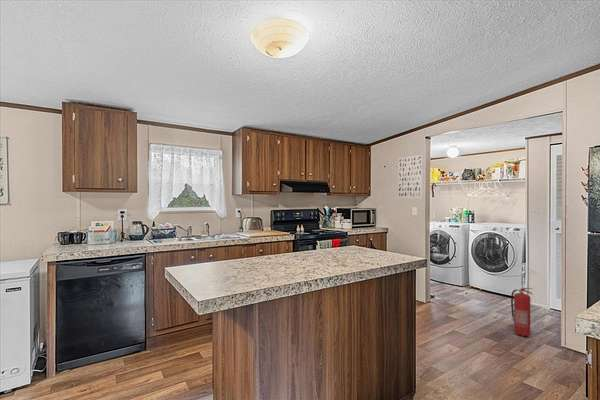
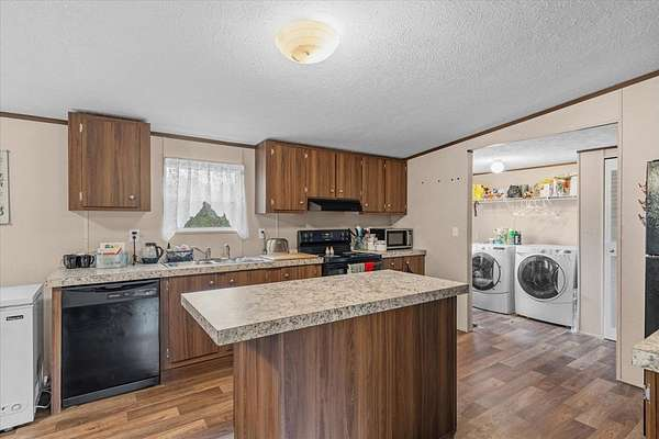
- wall art (410, 177)
- fire extinguisher (521, 310)
